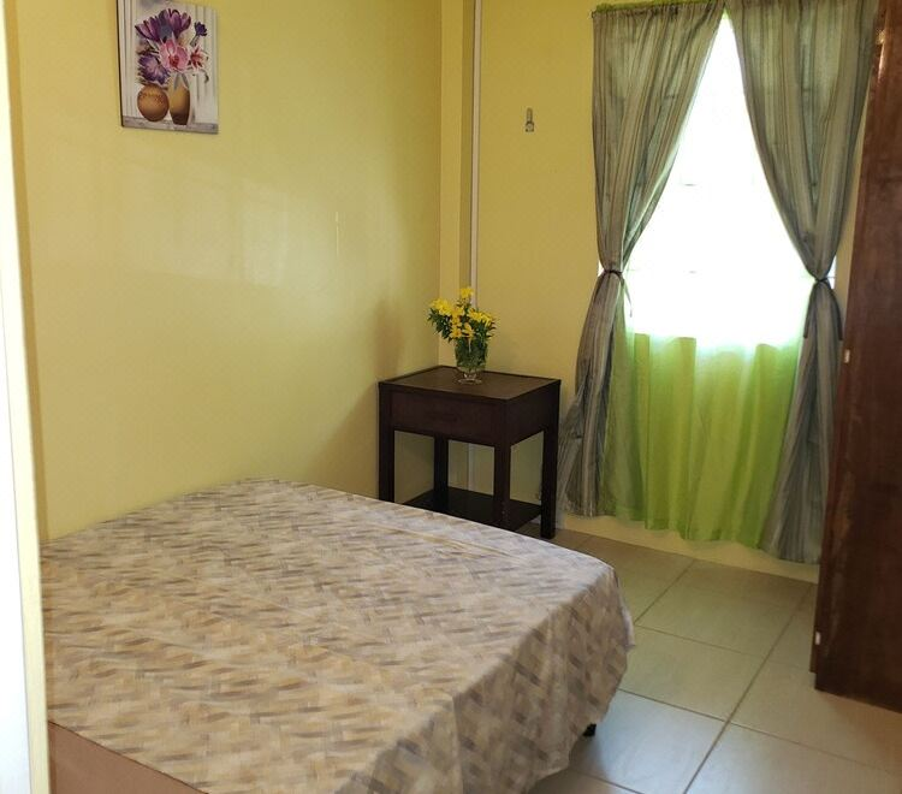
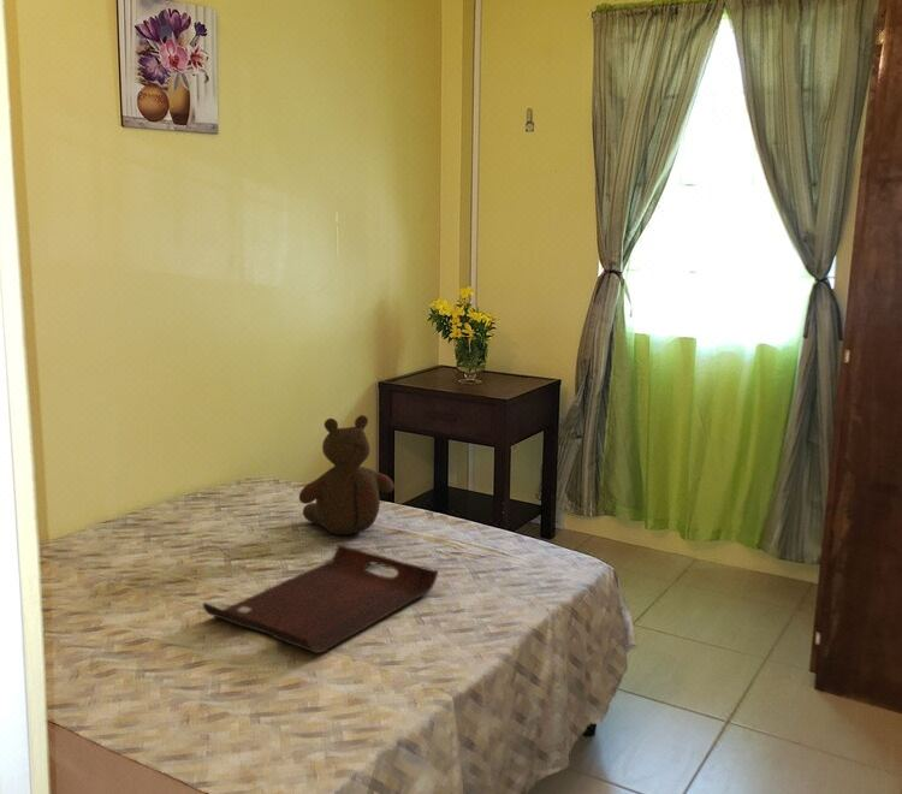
+ teddy bear (340, 470)
+ serving tray (325, 594)
